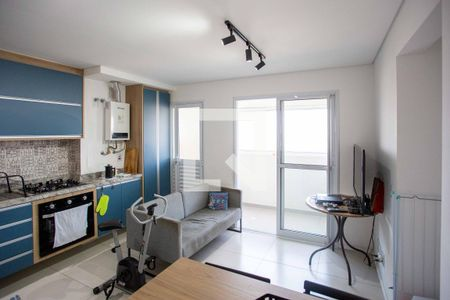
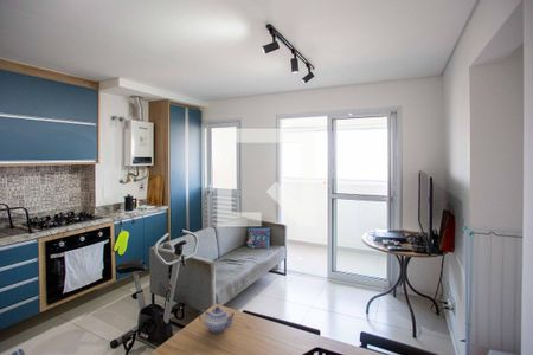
+ teapot (217, 317)
